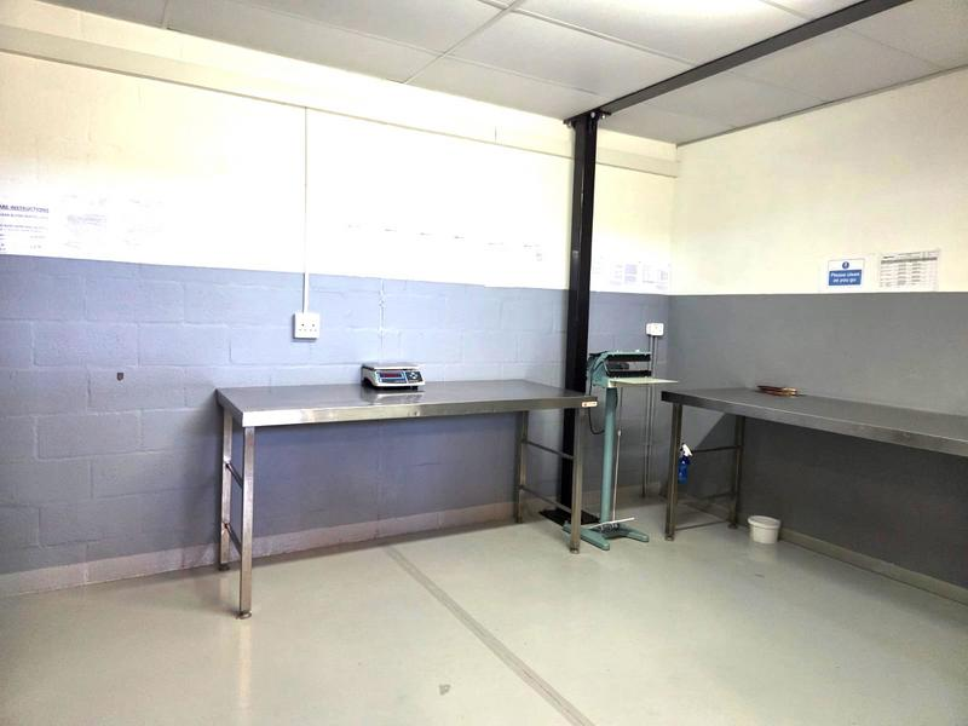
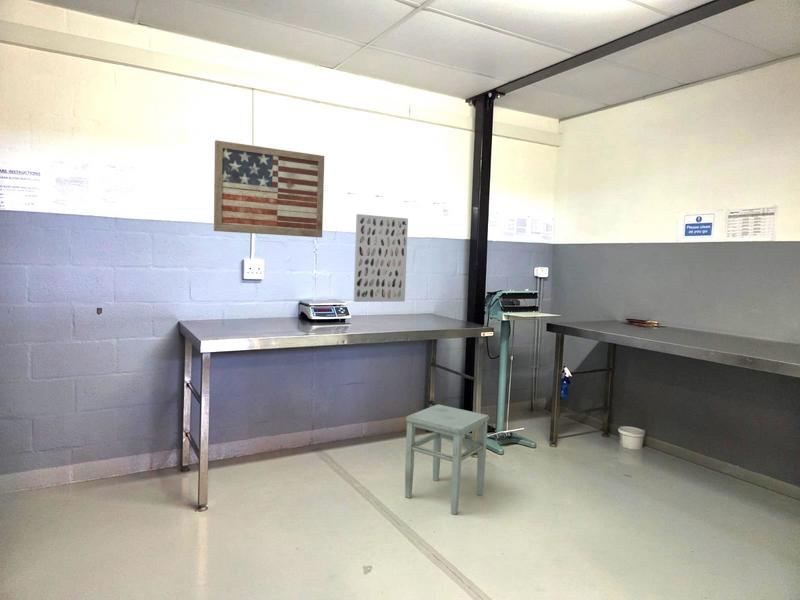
+ wall art (271, 191)
+ stool (446, 455)
+ wall art (381, 259)
